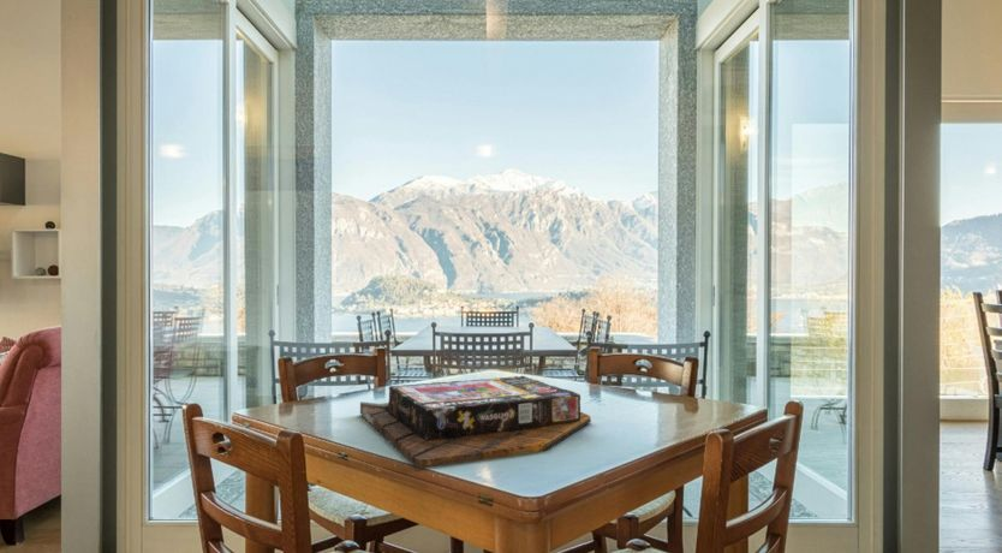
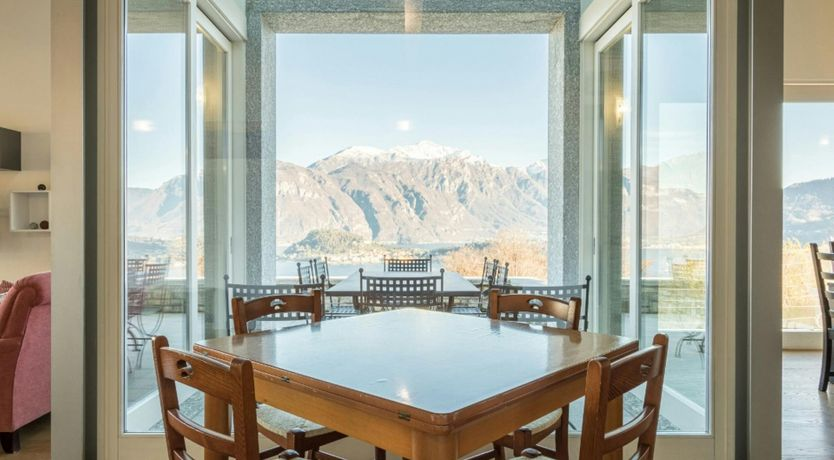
- board game (464, 406)
